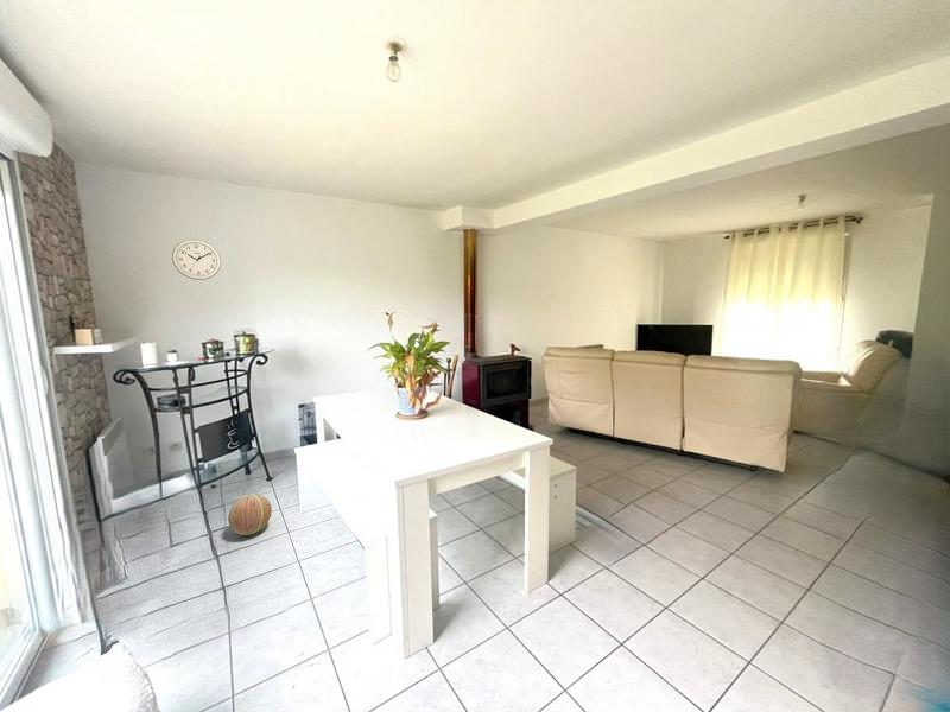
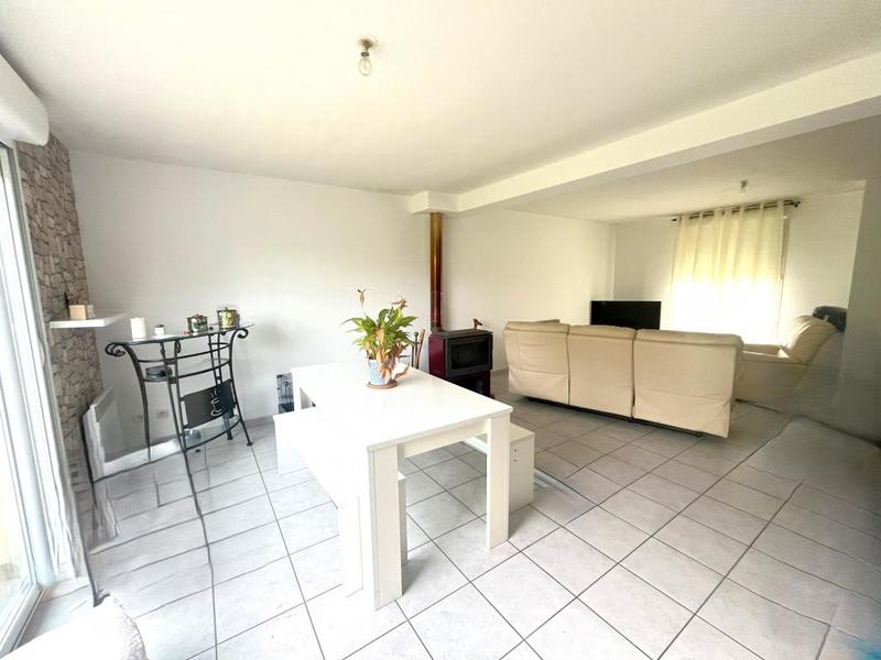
- ball (251, 514)
- wall clock (197, 259)
